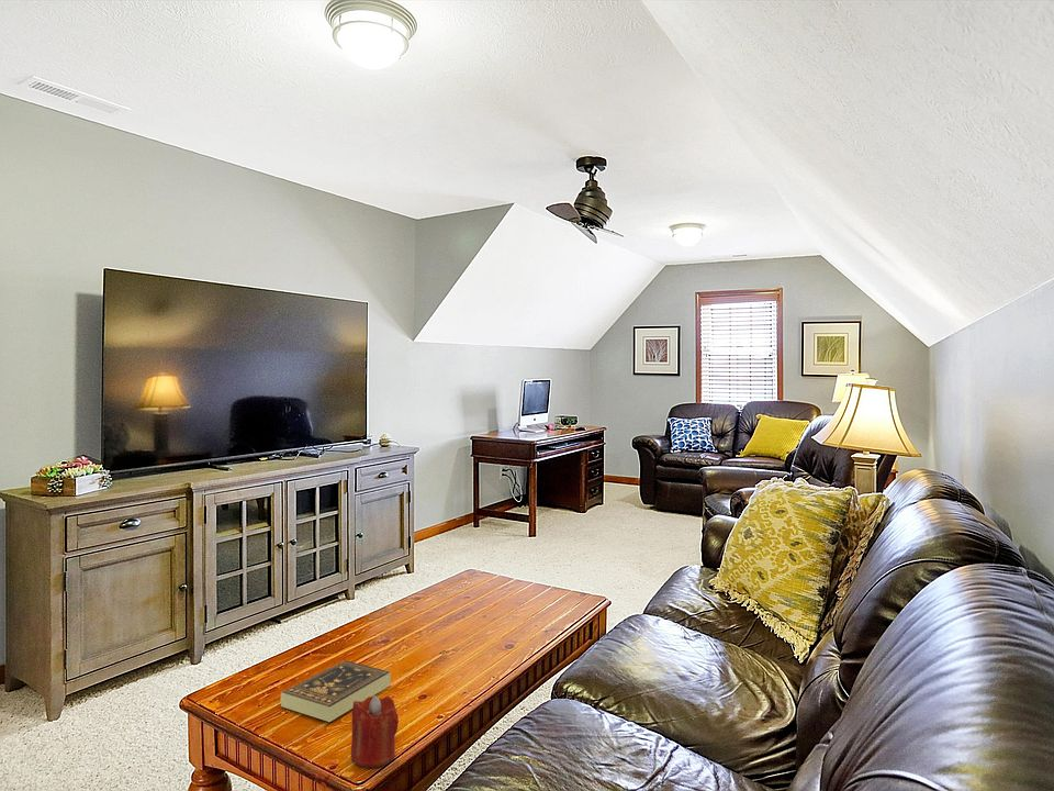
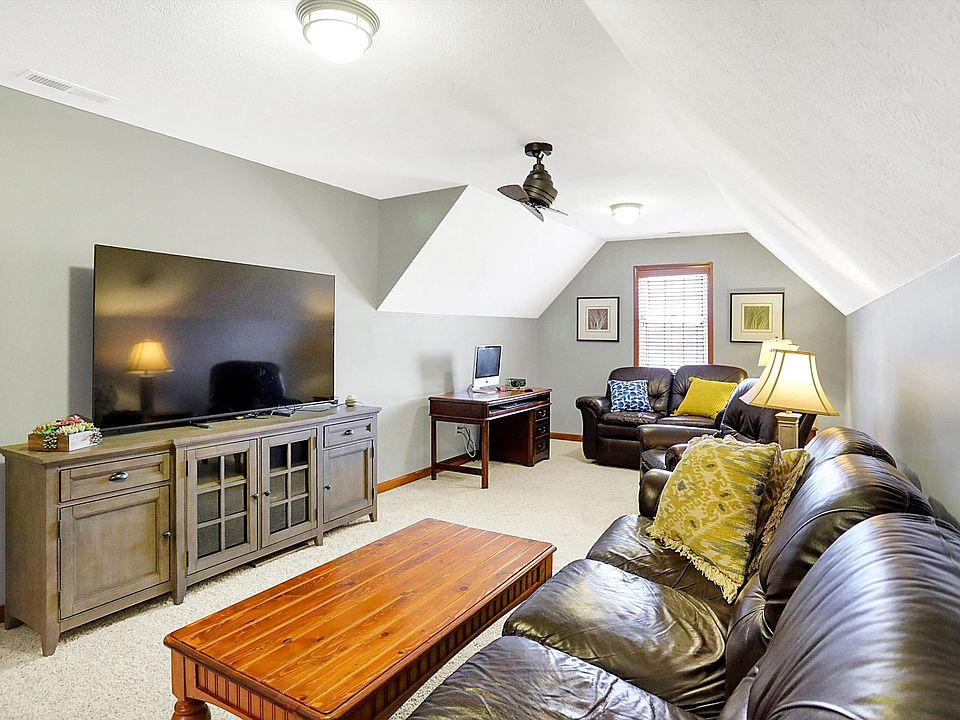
- book (337, 688)
- candle (373, 725)
